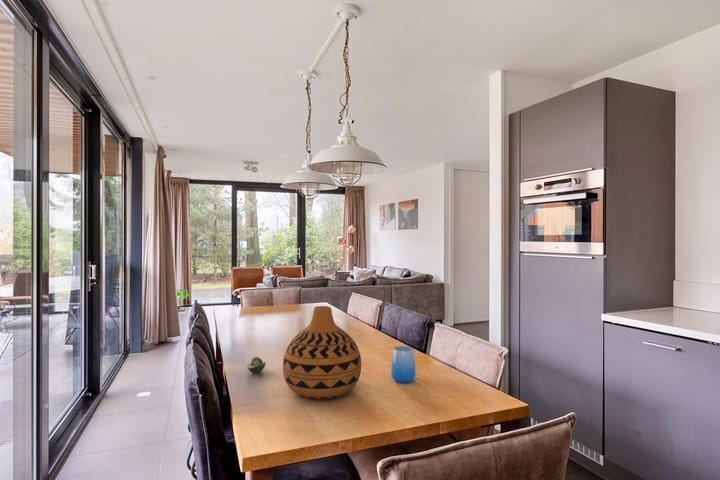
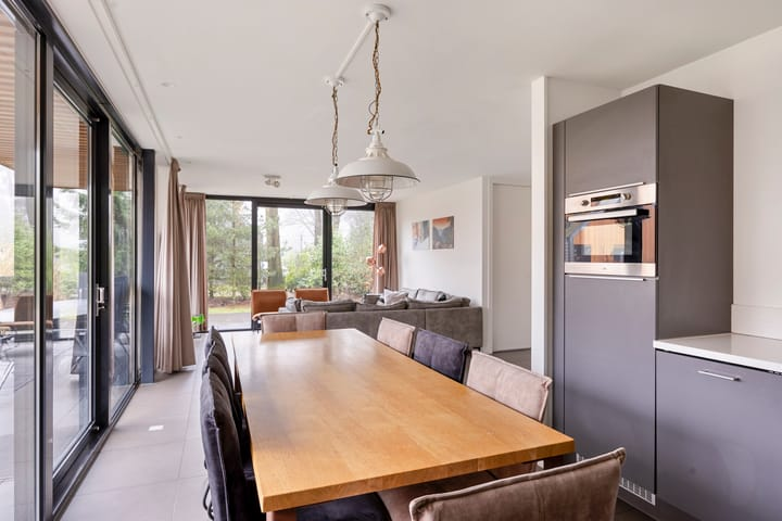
- cup (403, 364)
- vase (322, 349)
- fruit (256, 365)
